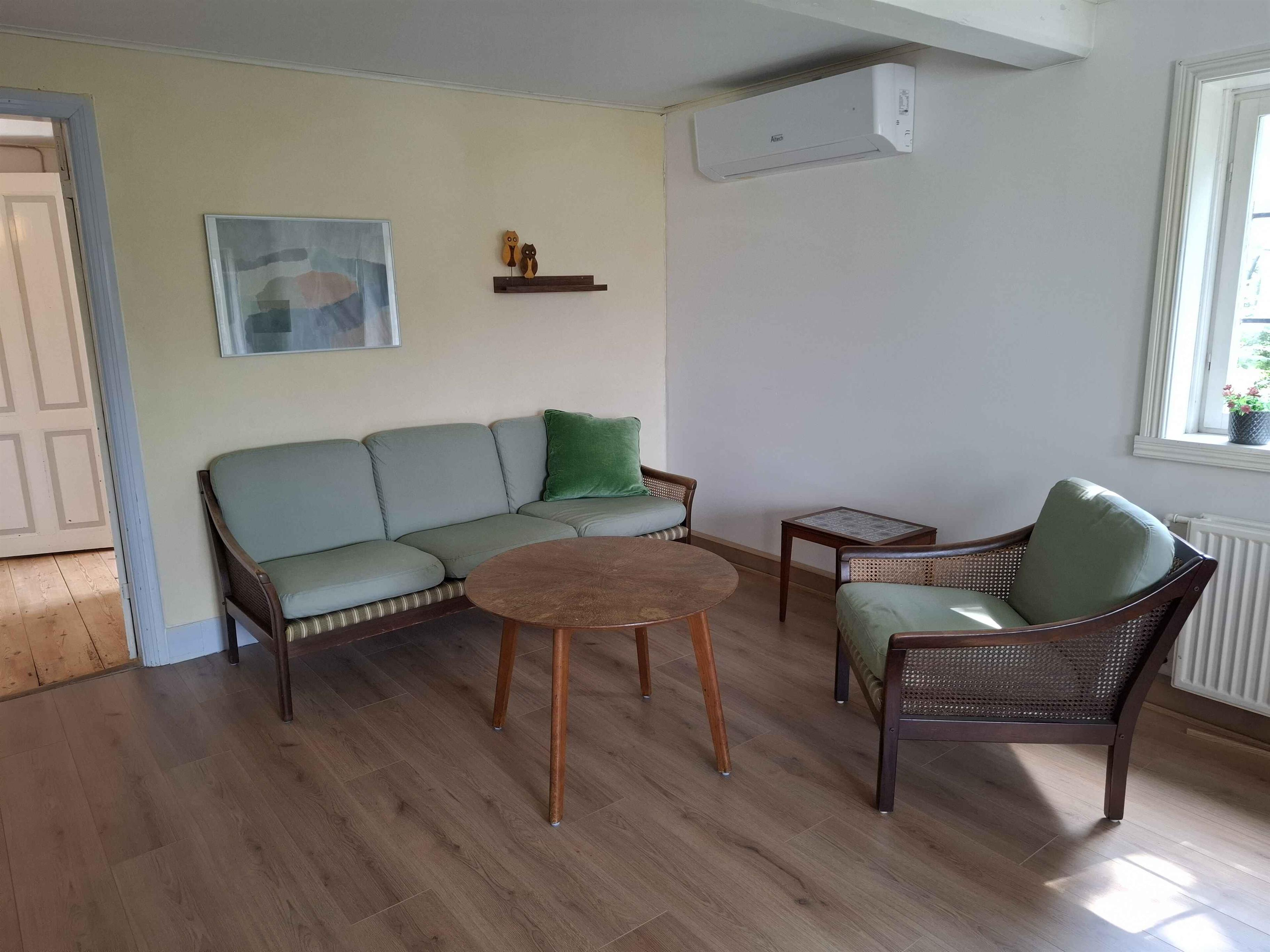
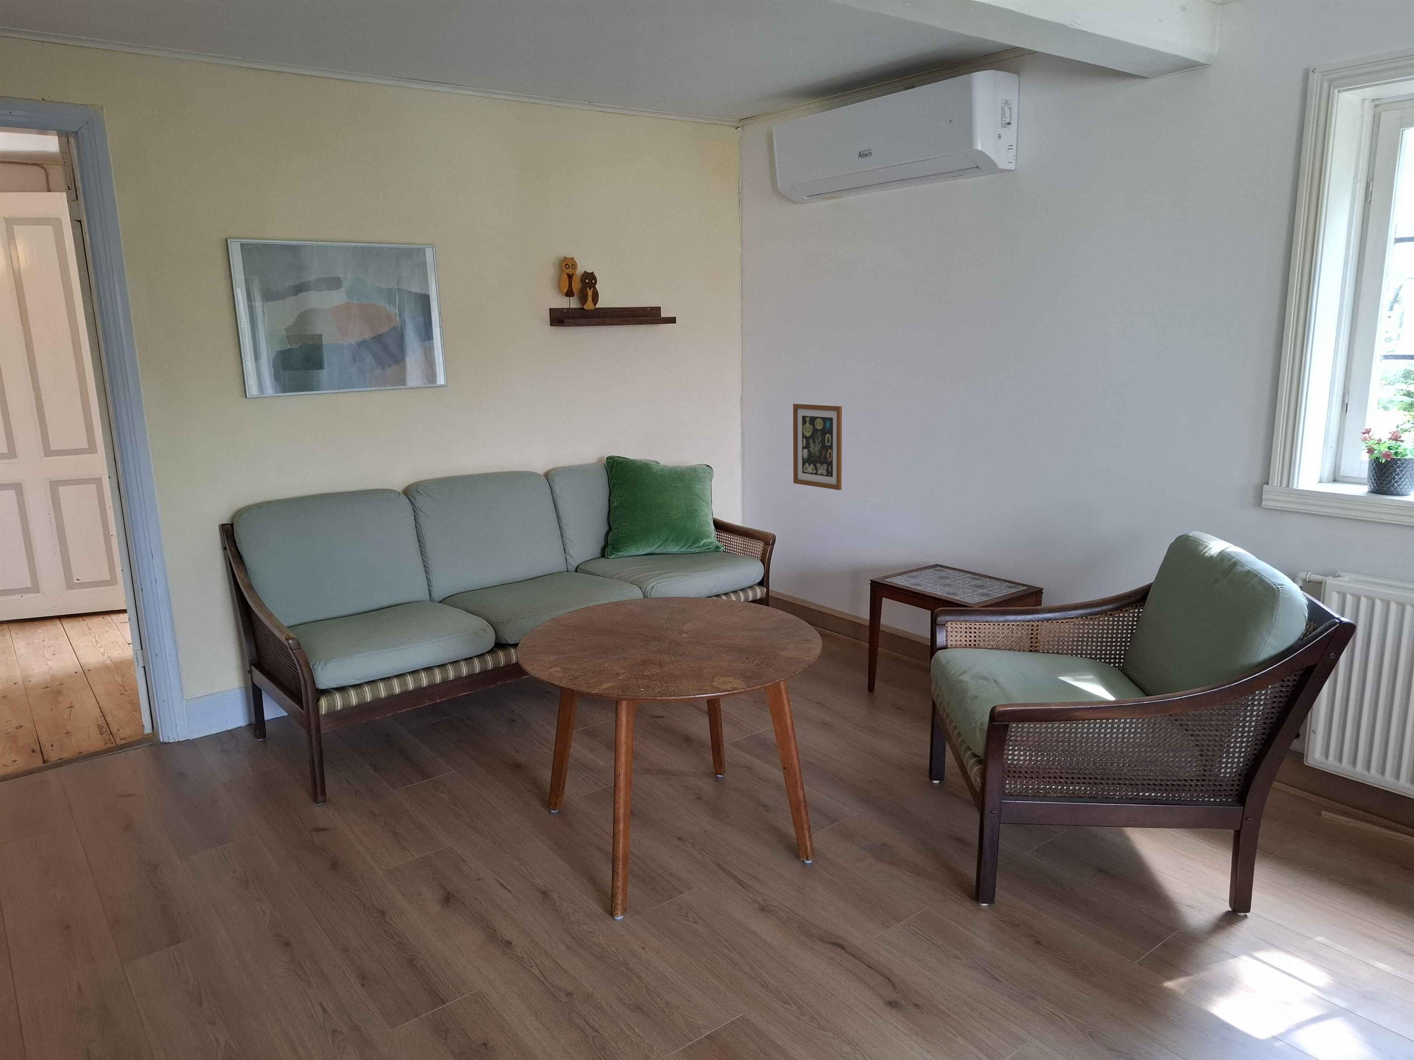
+ wall art (817, 445)
